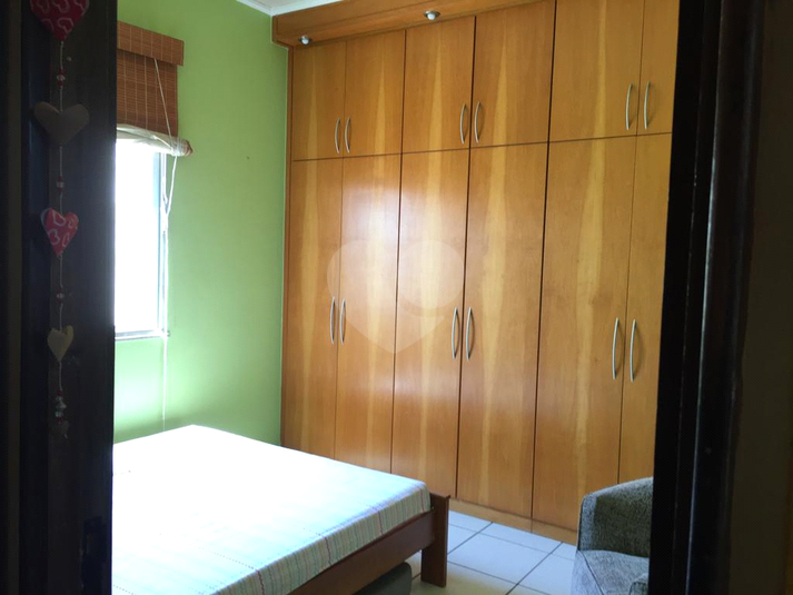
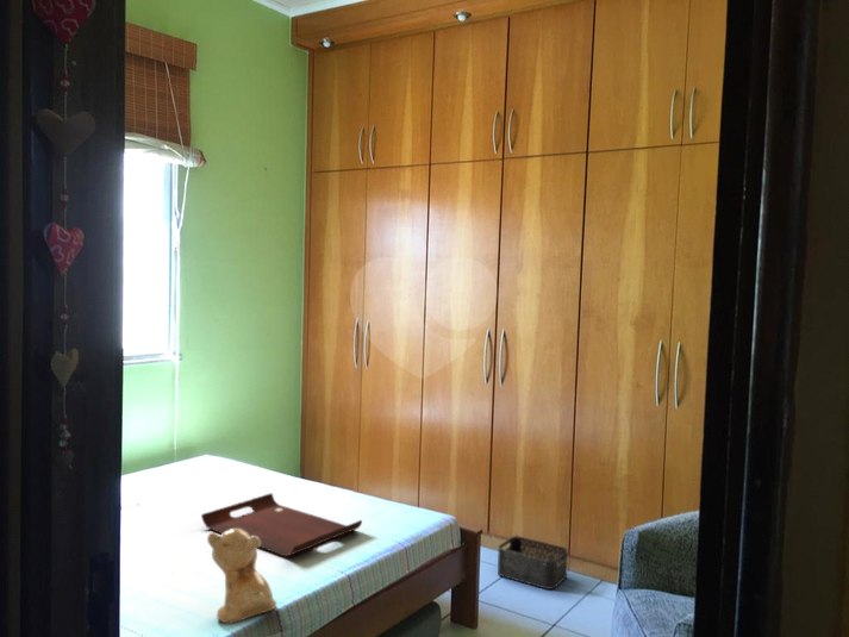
+ serving tray (281, 523)
+ storage bin (532, 561)
+ teddy bear (243, 569)
